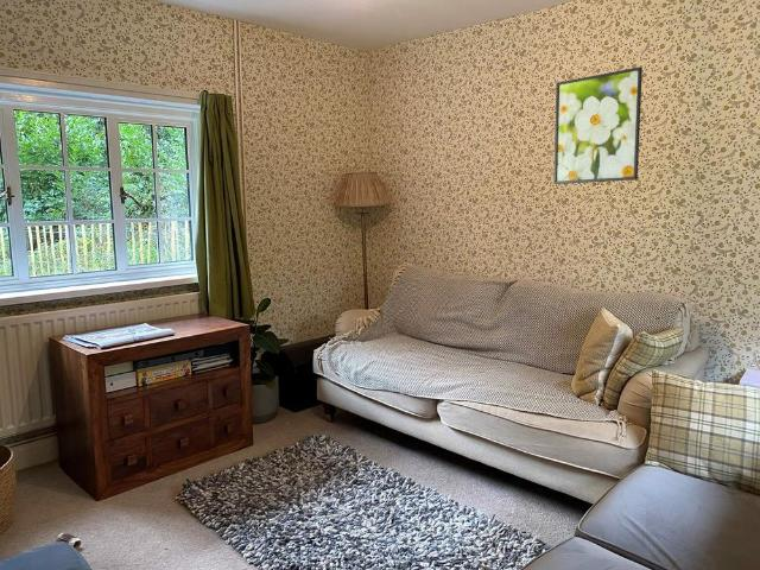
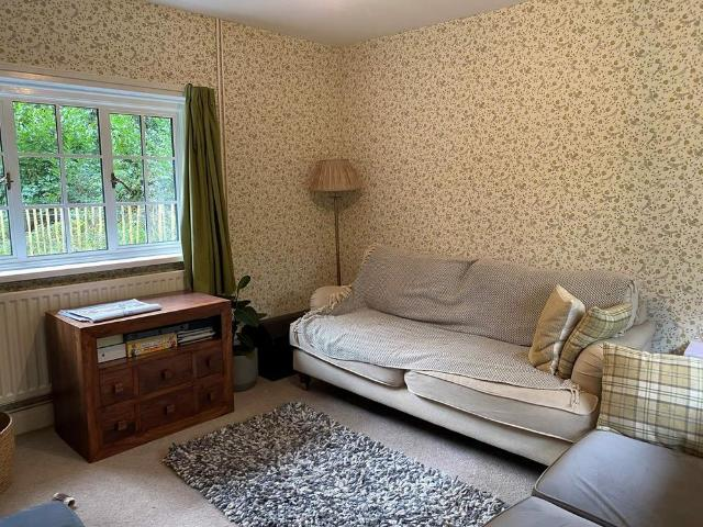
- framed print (595, 128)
